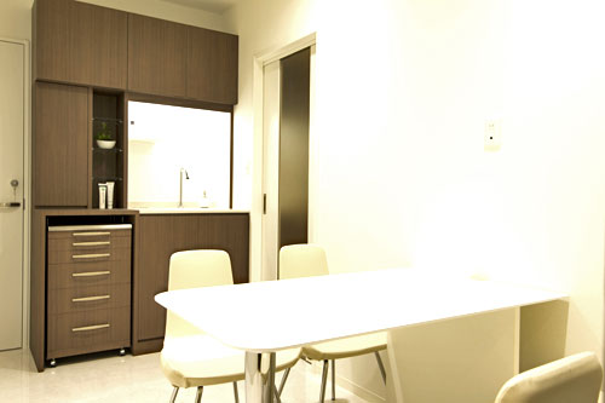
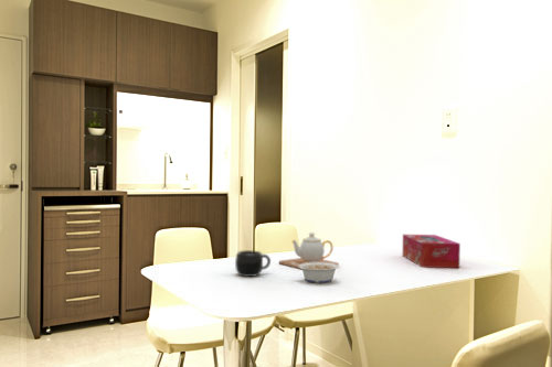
+ mug (252, 263)
+ teapot (308, 248)
+ tissue box (428, 249)
+ legume (317, 271)
